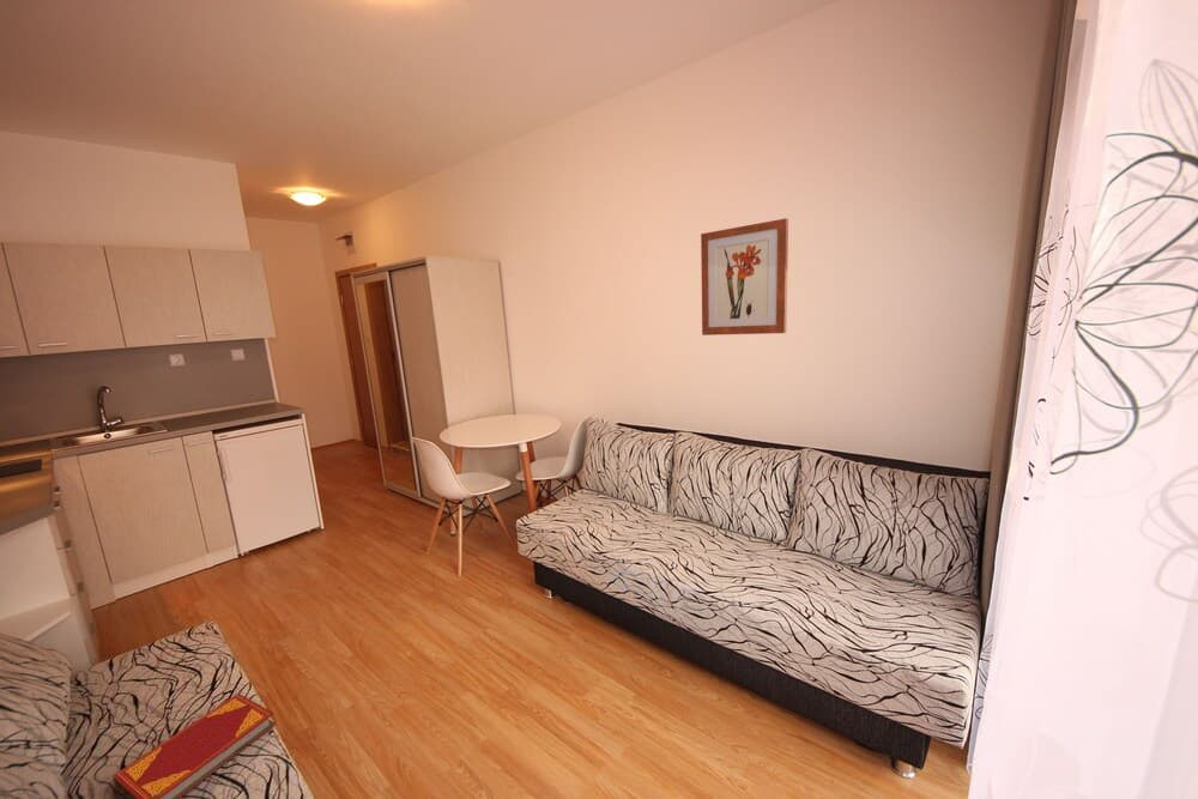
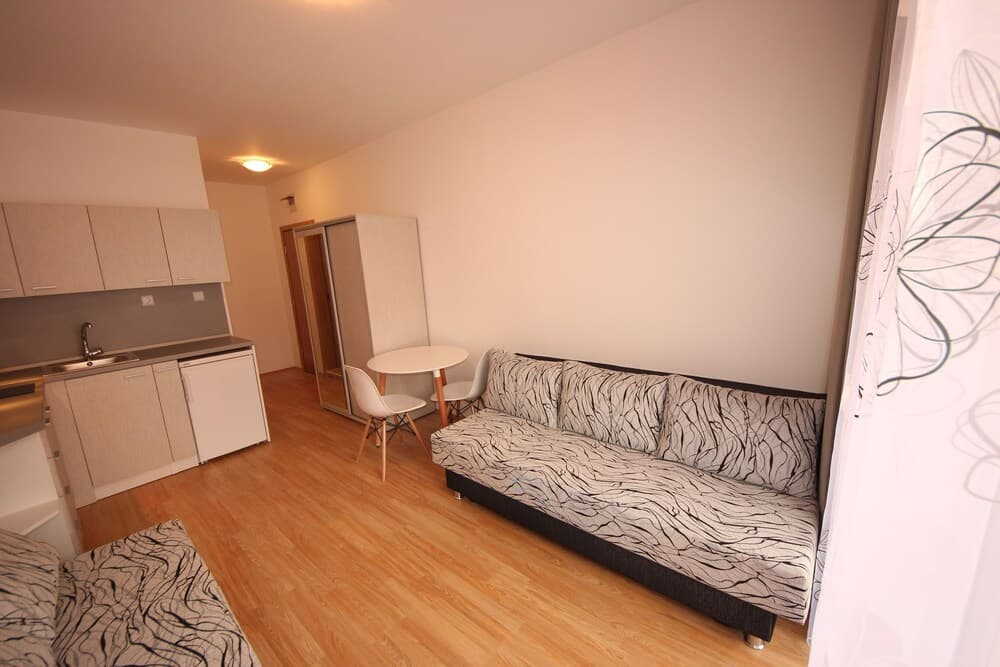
- wall art (742, 282)
- hardback book (199, 747)
